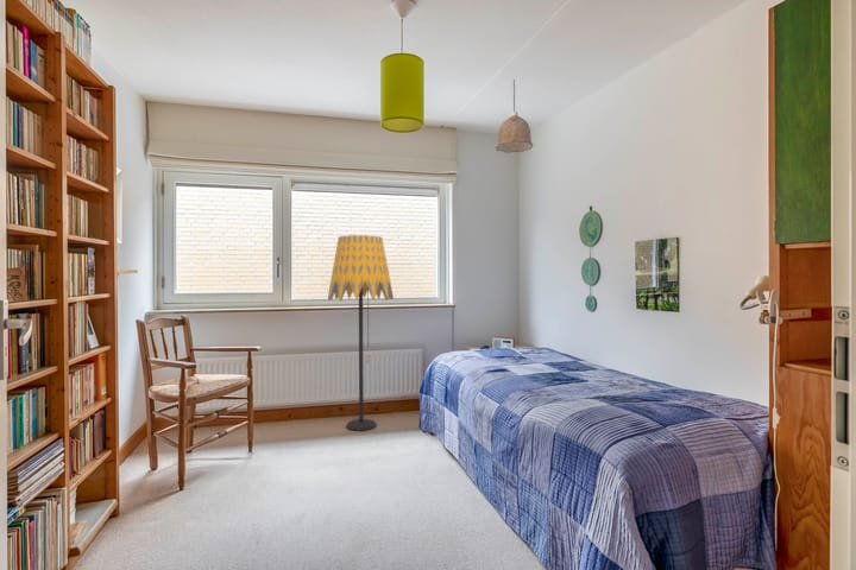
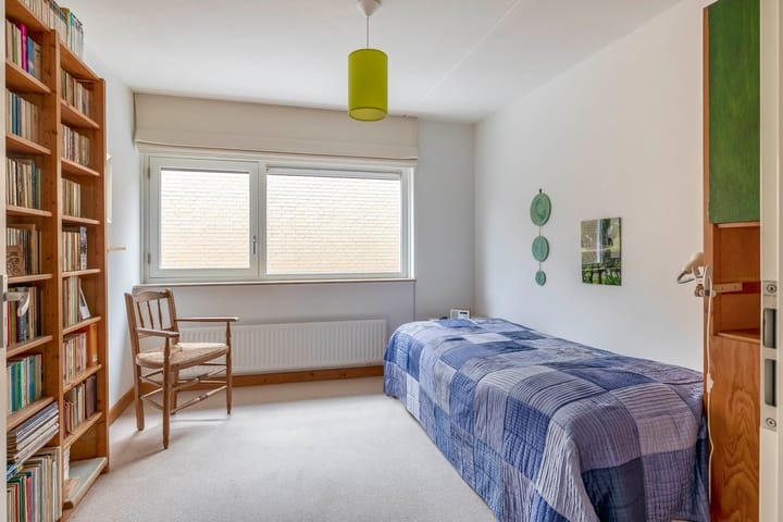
- pendant lamp (514, 113)
- floor lamp (360, 331)
